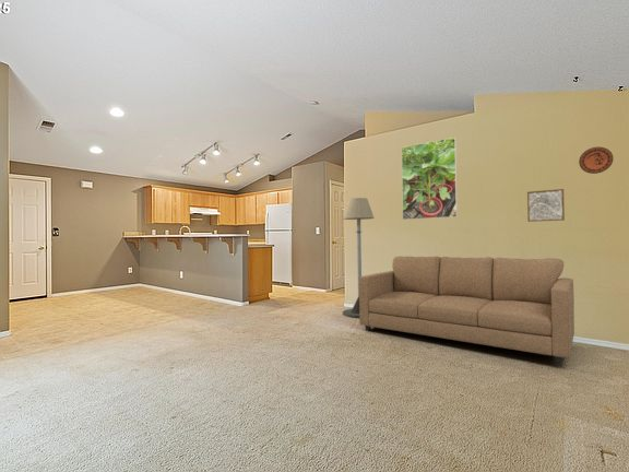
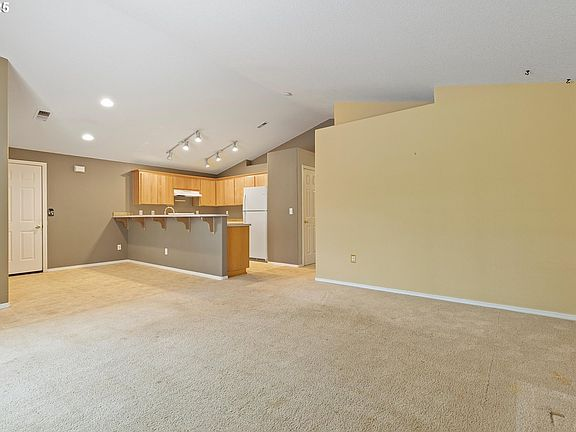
- sofa (460, 296)
- wall art (545, 205)
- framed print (428, 180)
- floor lamp (359, 256)
- decorative plate (595, 160)
